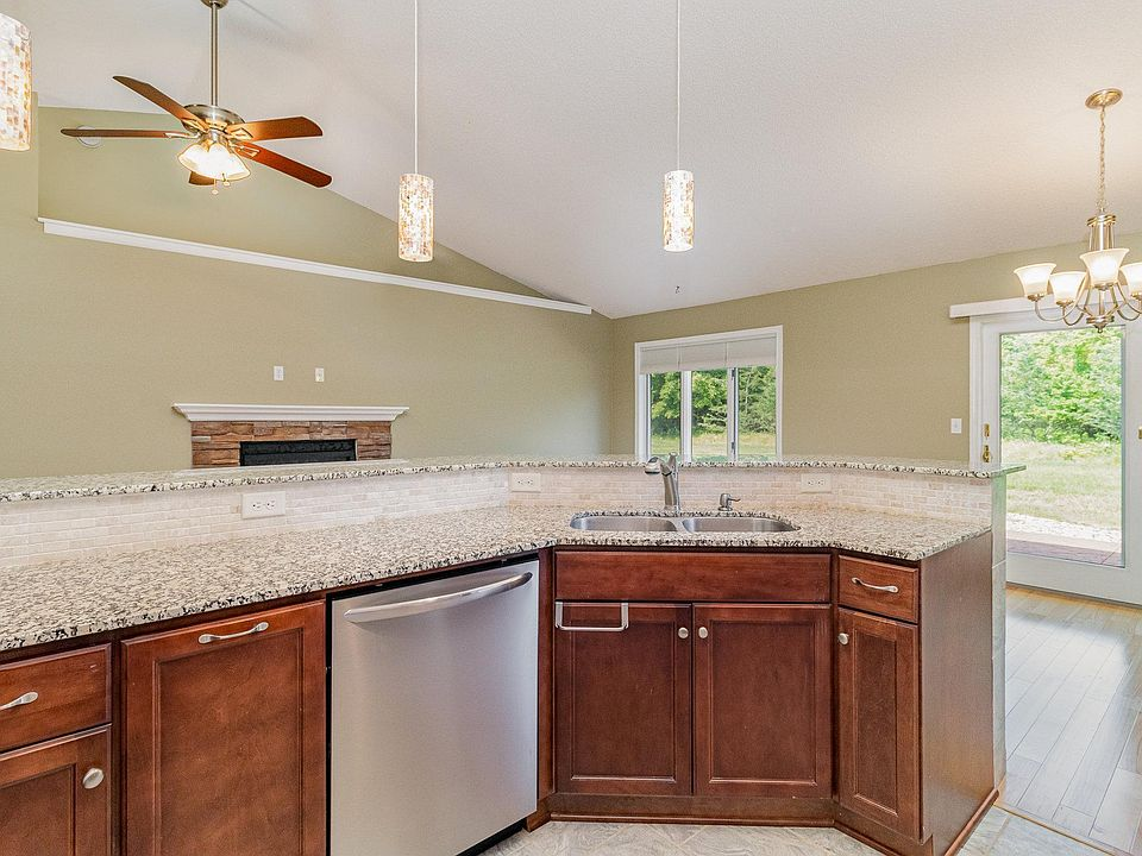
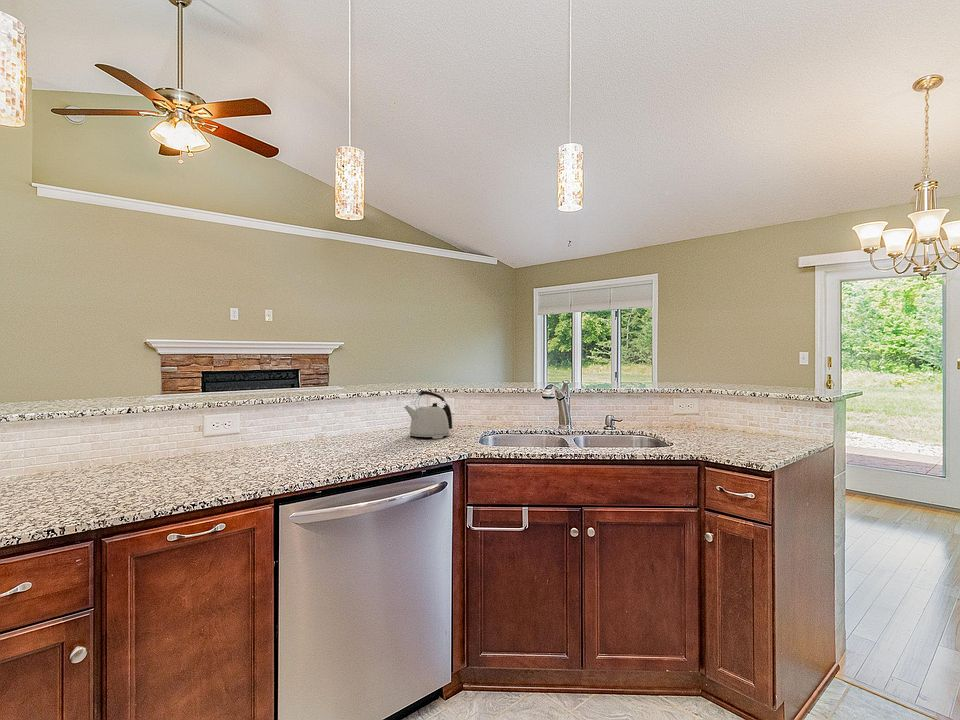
+ kettle (428, 413)
